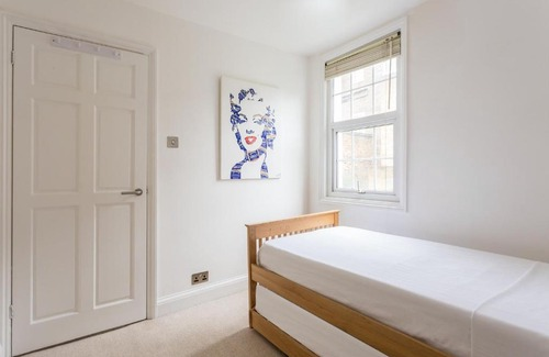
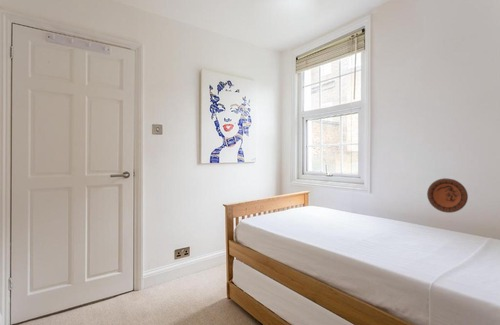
+ decorative plate (446, 195)
